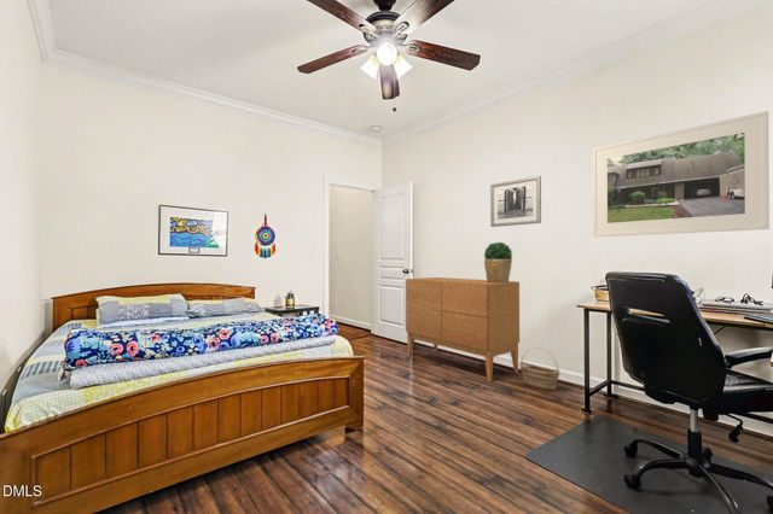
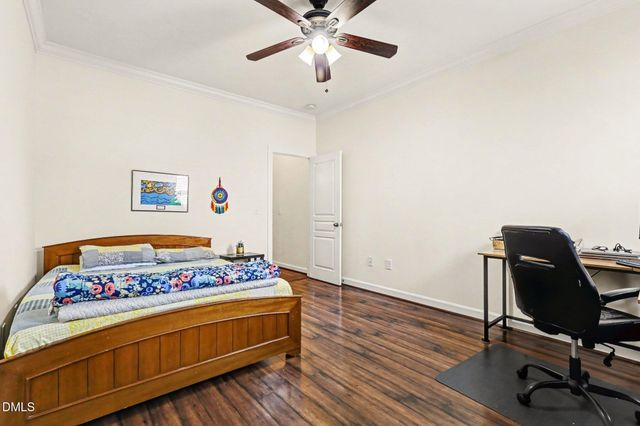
- wall art (513, 203)
- basket (539, 367)
- sideboard (458, 322)
- potted plant (498, 262)
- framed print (668, 182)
